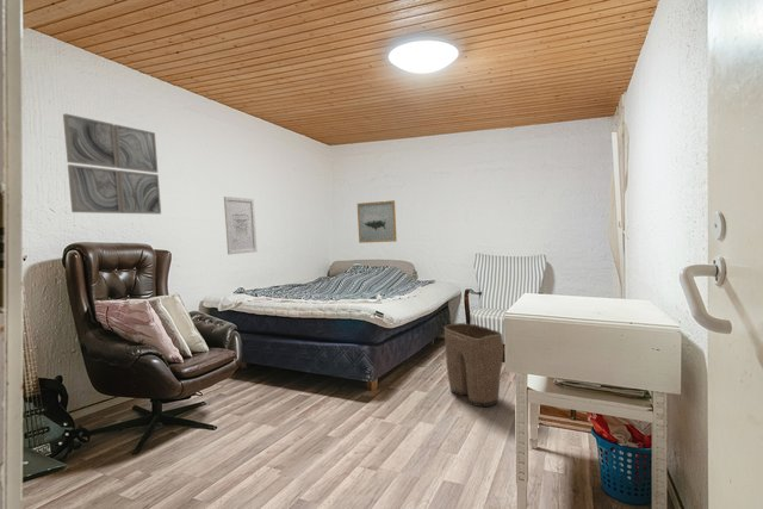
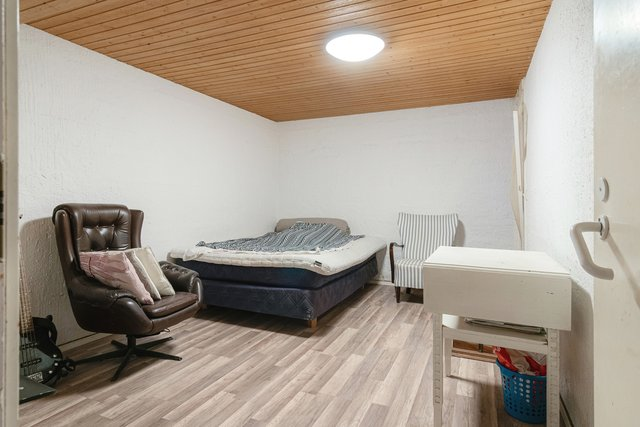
- laundry basket (473, 362)
- wall art (117, 167)
- wall art (241, 225)
- wall art (376, 222)
